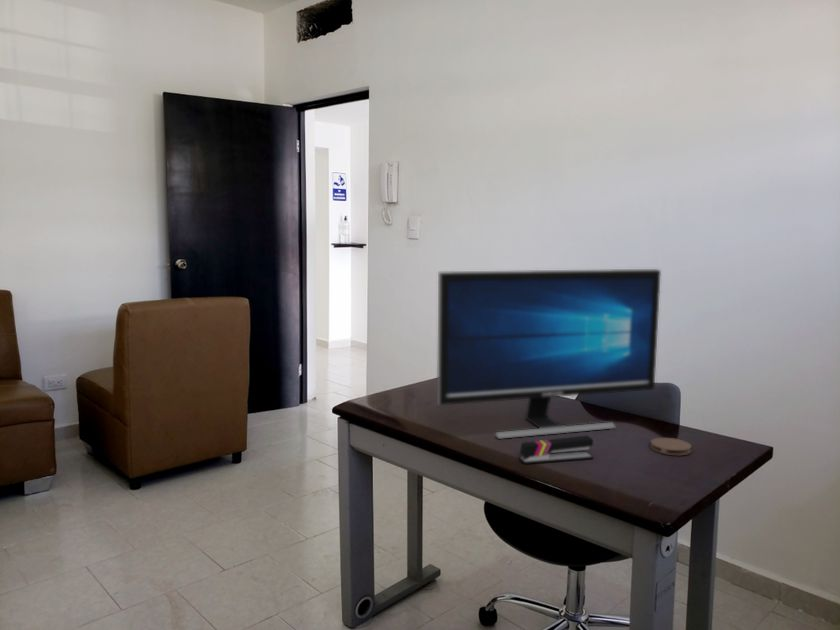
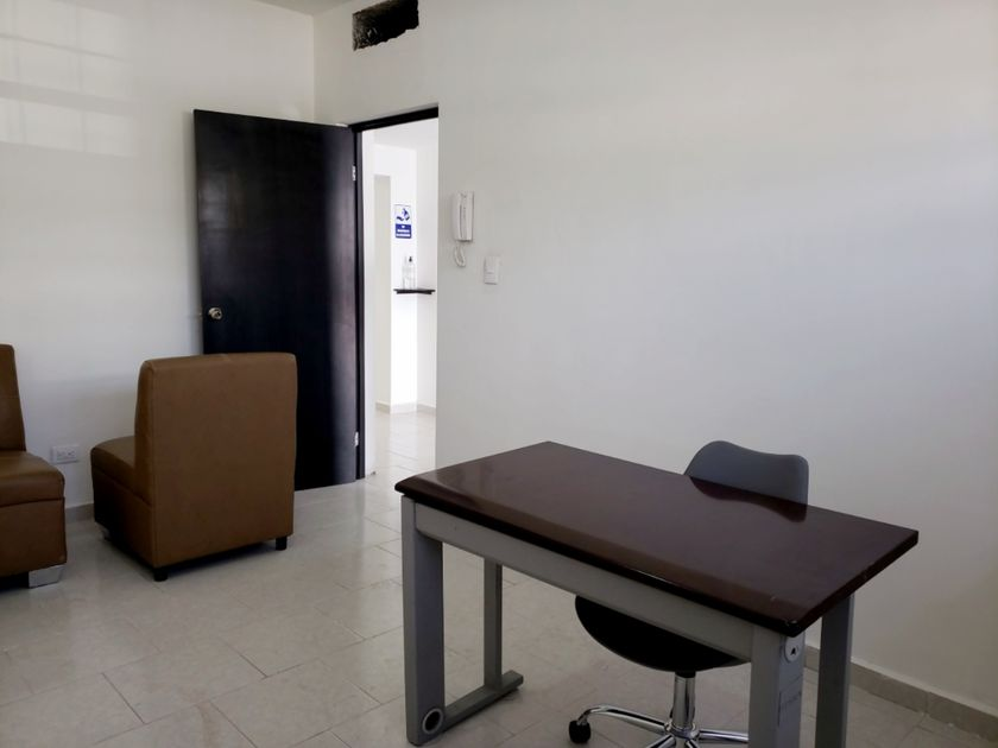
- coaster (670, 446)
- computer monitor (548, 349)
- stapler (556, 449)
